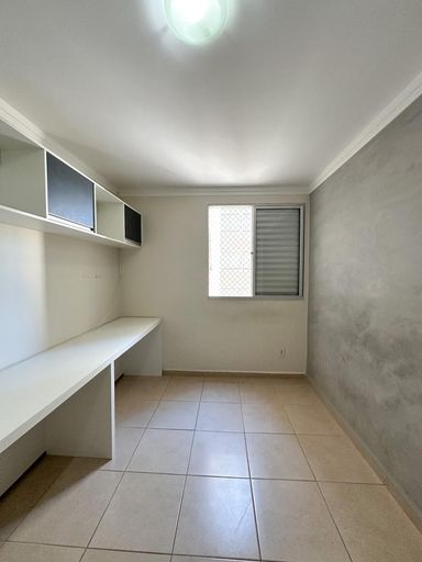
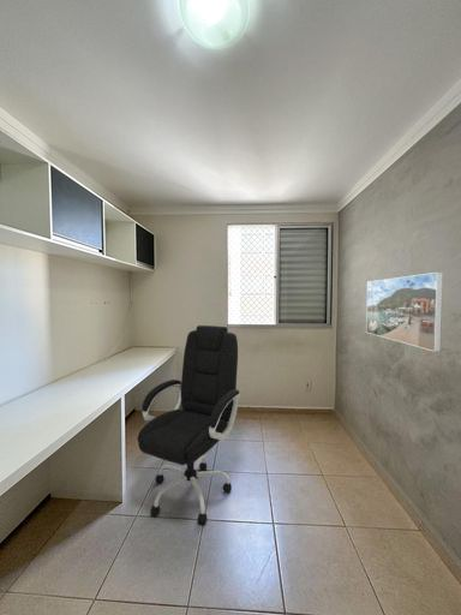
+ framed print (395, 309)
+ office chair (192, 410)
